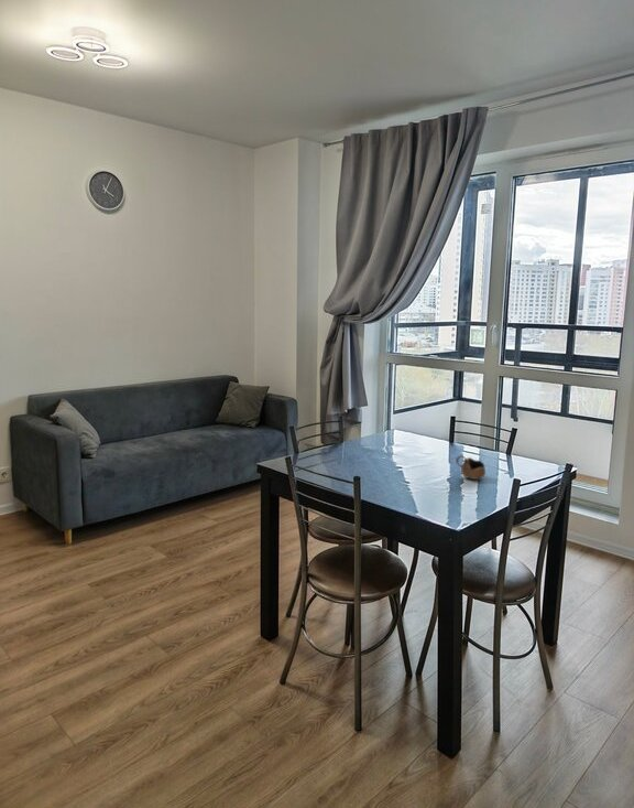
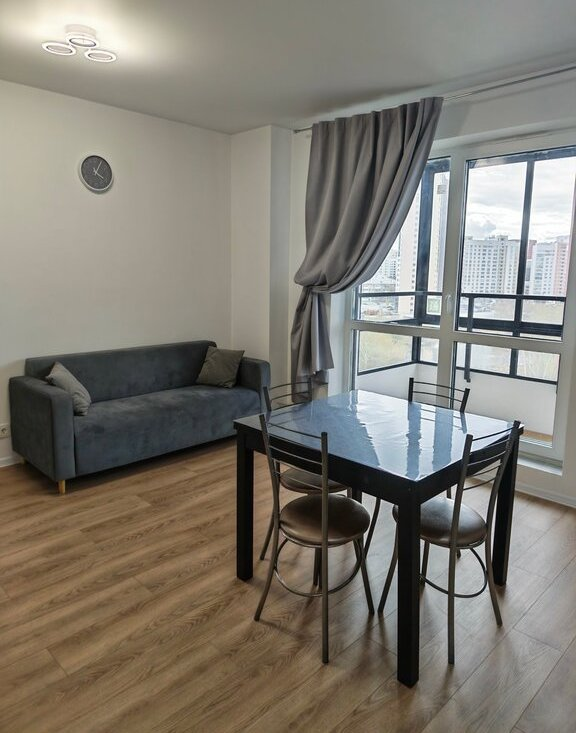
- cup (470, 465)
